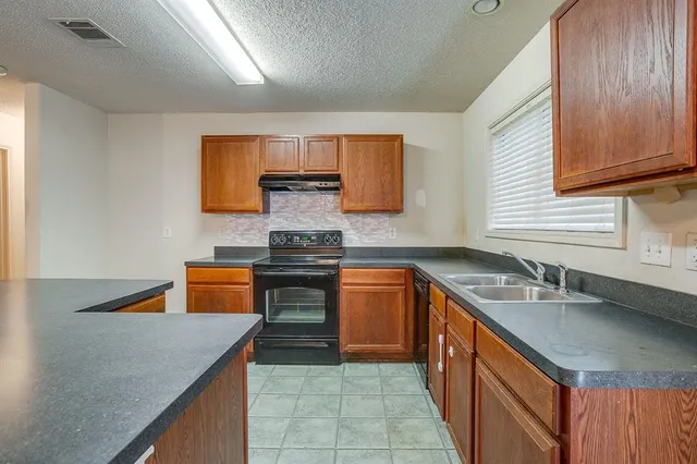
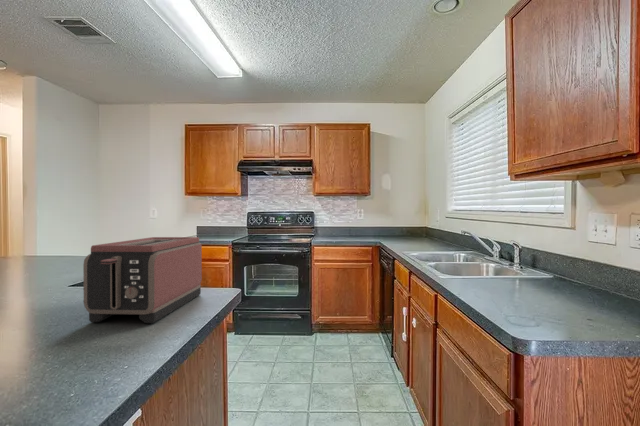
+ toaster (148, 275)
